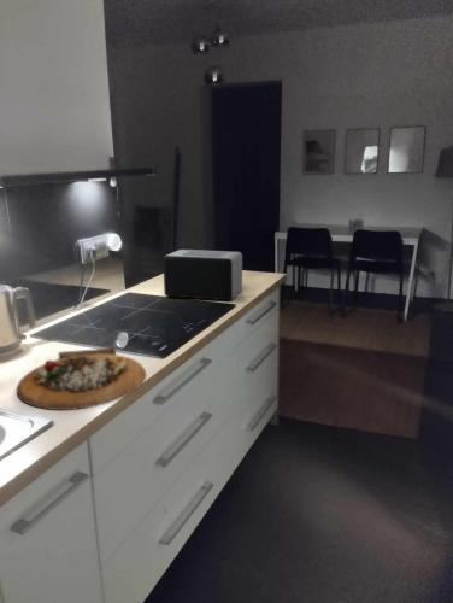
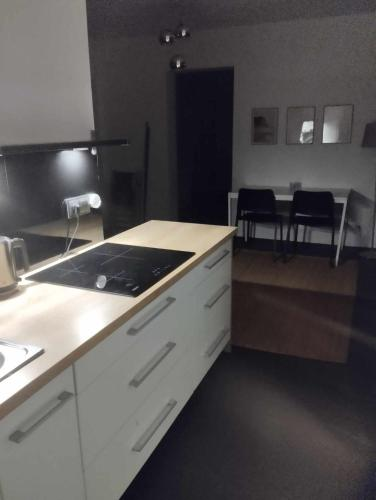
- cutting board (83, 364)
- toaster (204, 274)
